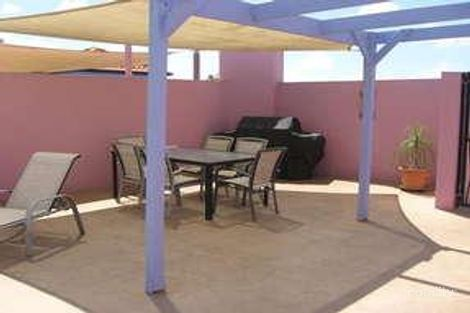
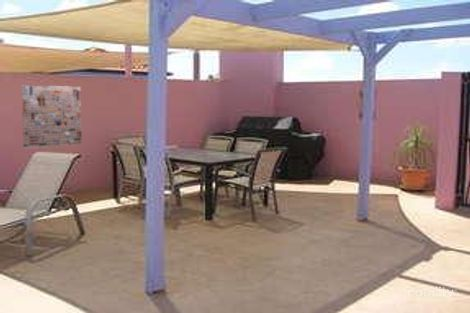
+ decorative wall panel (52, 116)
